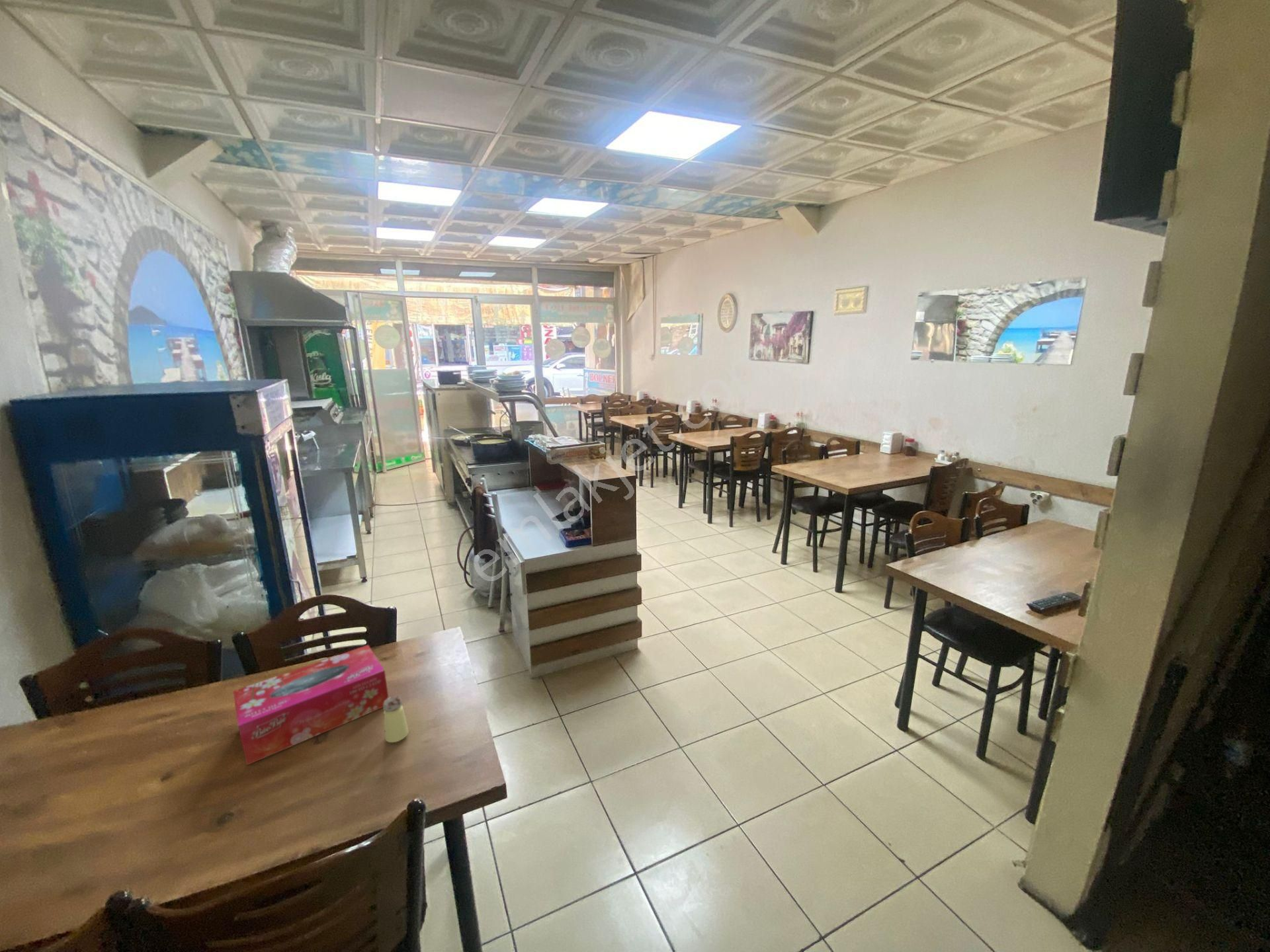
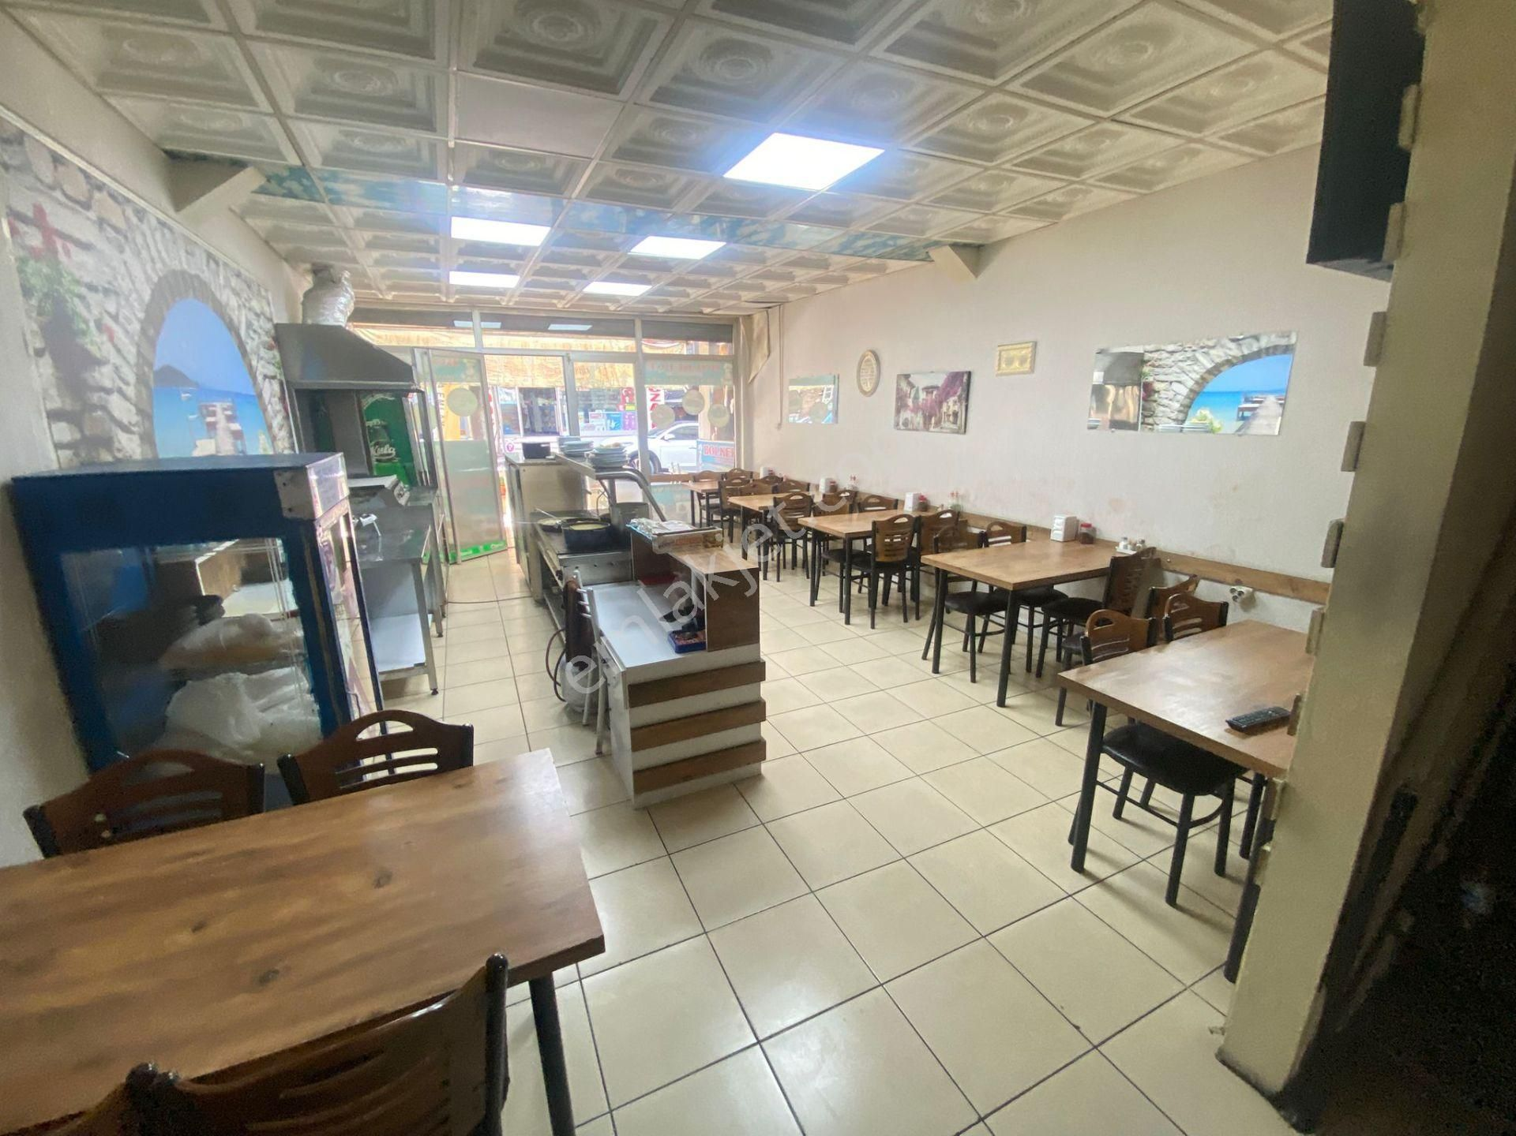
- saltshaker (394, 718)
- tissue box (314, 698)
